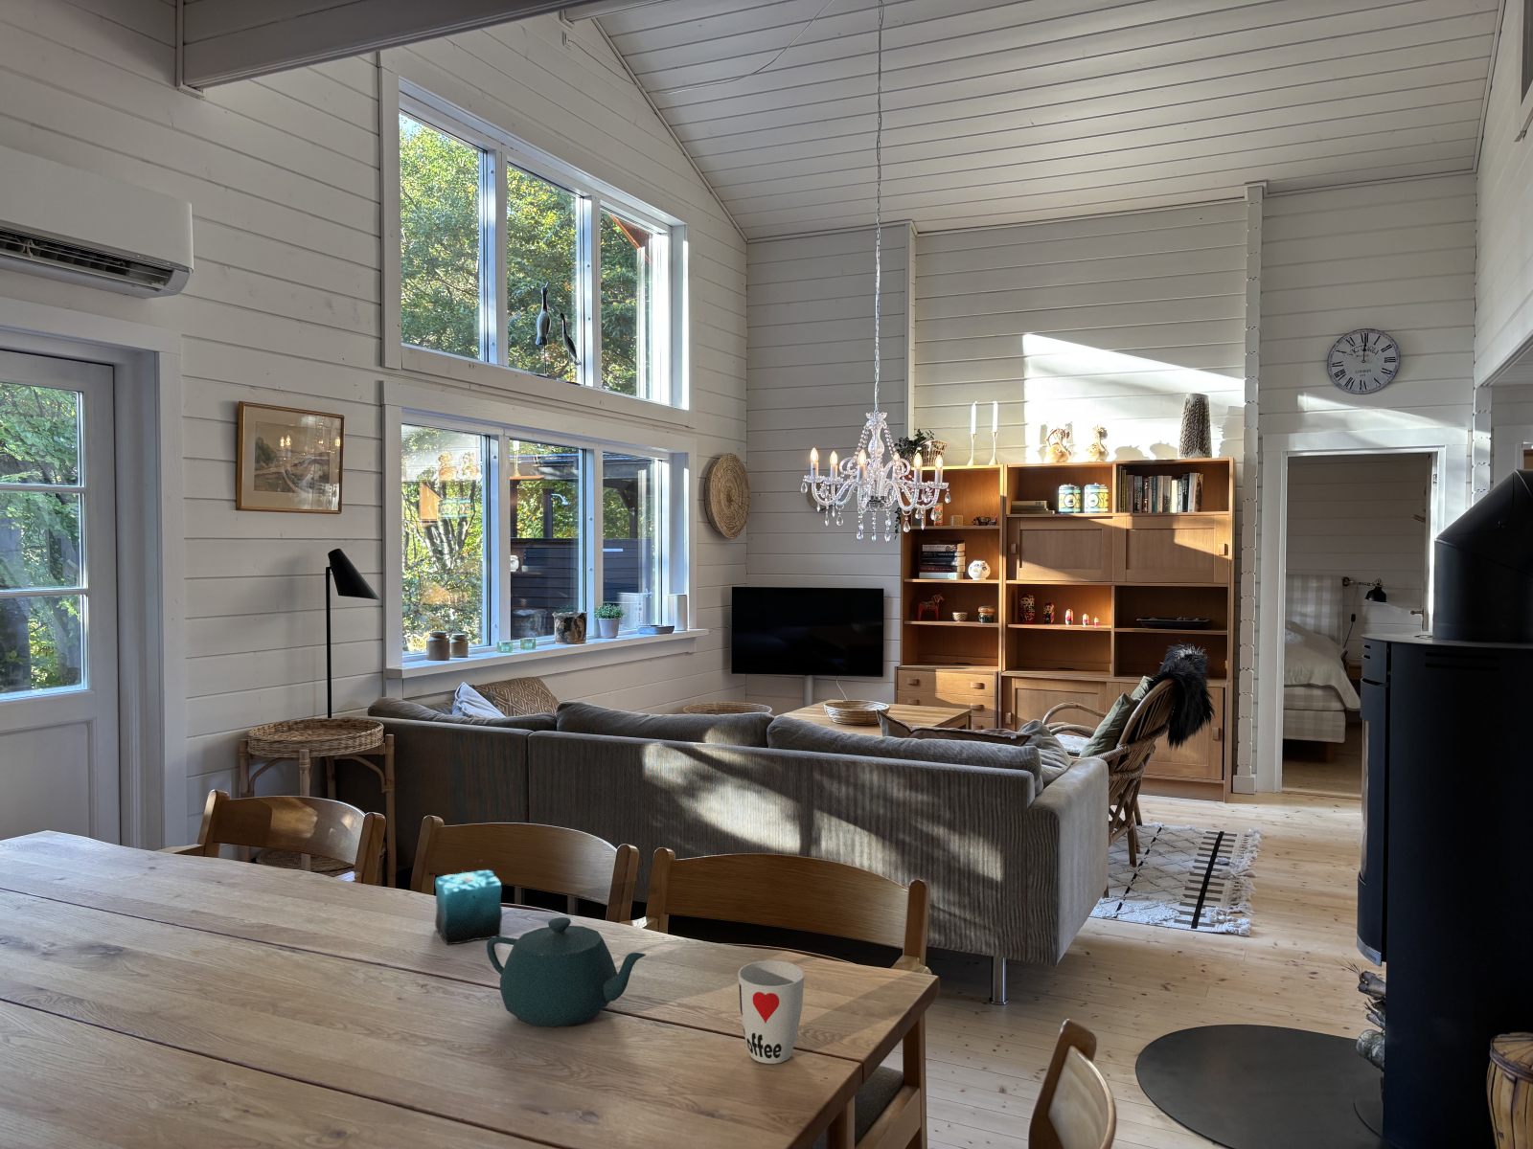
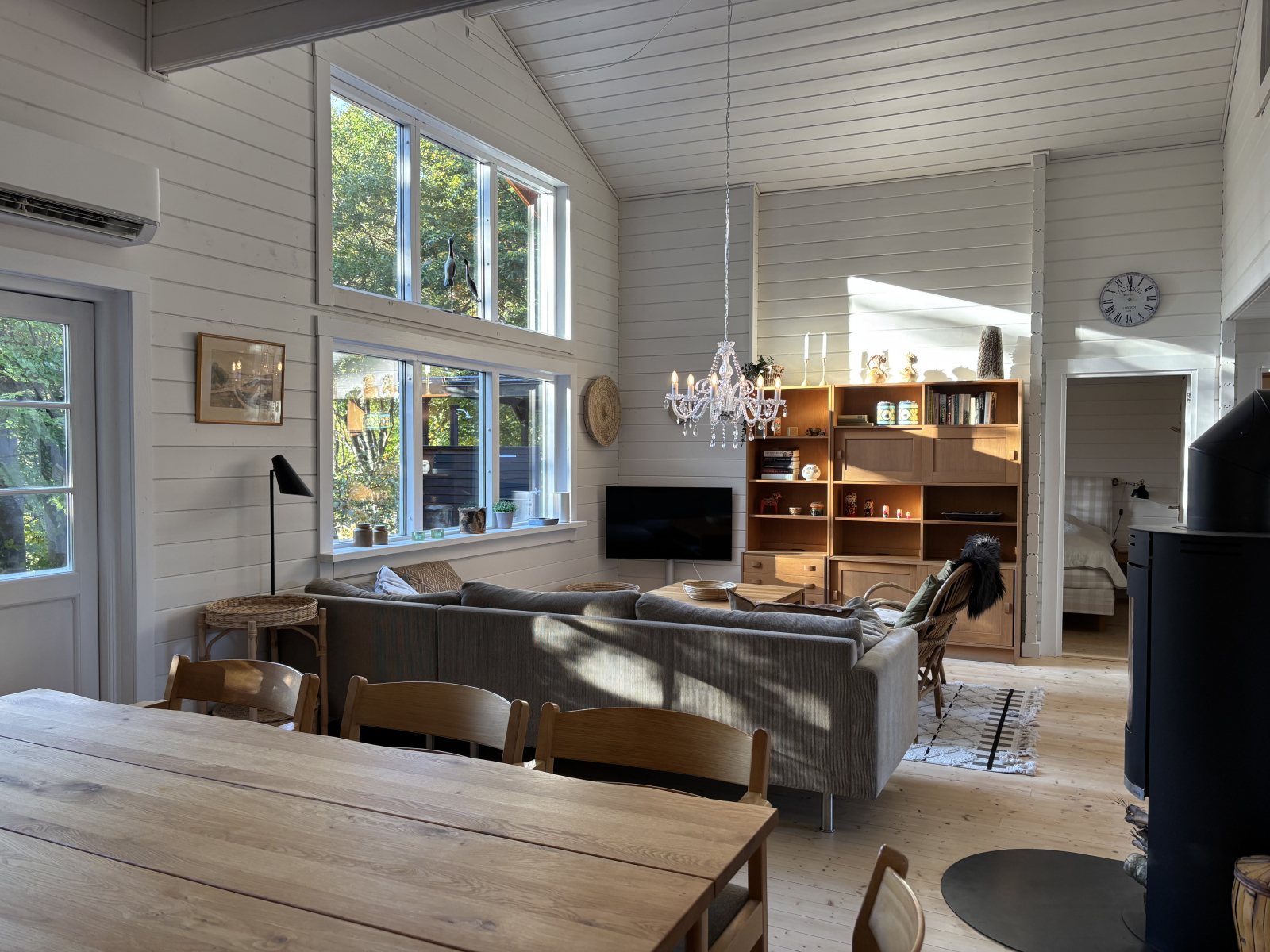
- candle (468, 894)
- teapot (564, 966)
- cup (770, 1013)
